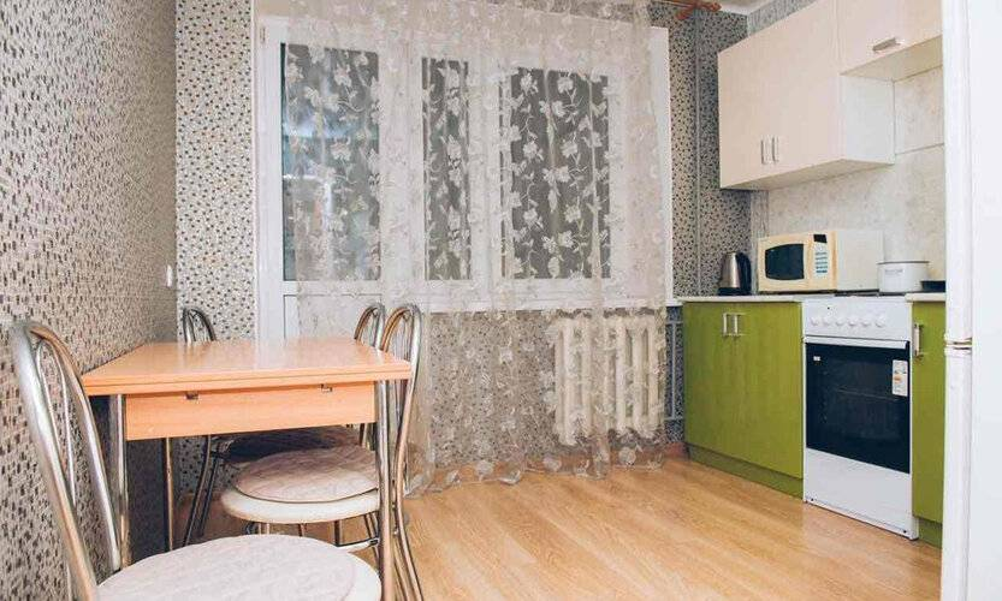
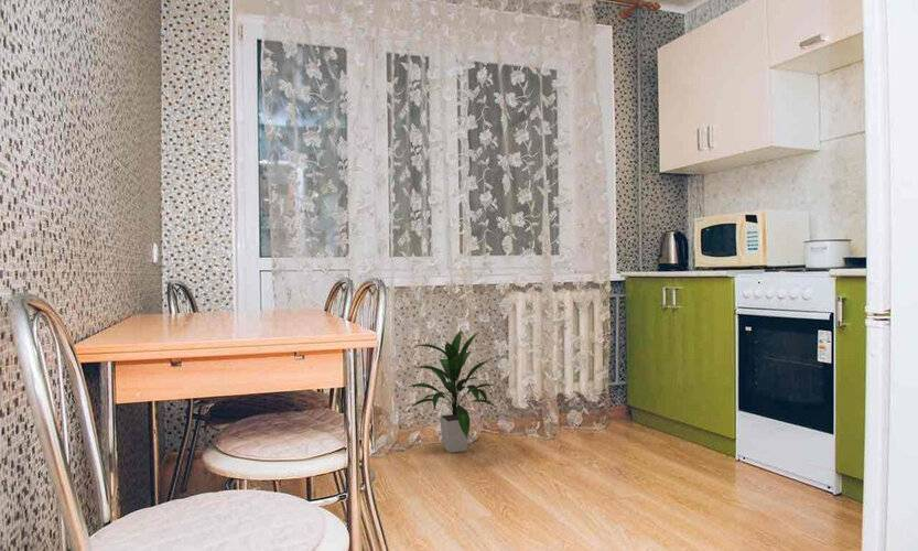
+ indoor plant (453, 390)
